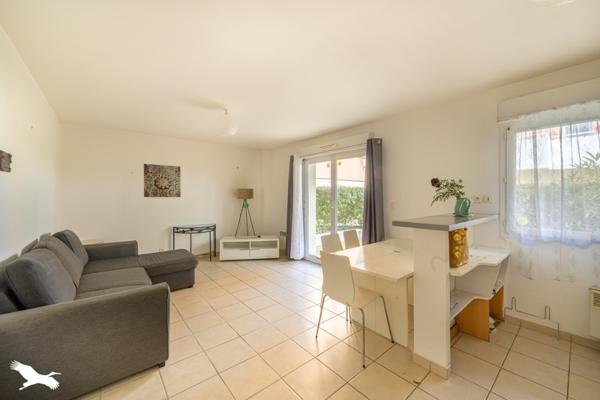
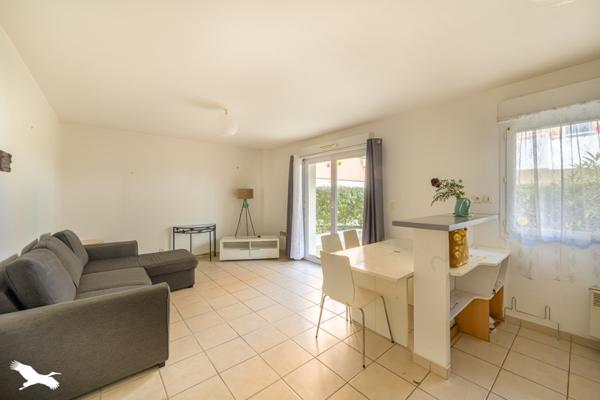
- wall art (162, 181)
